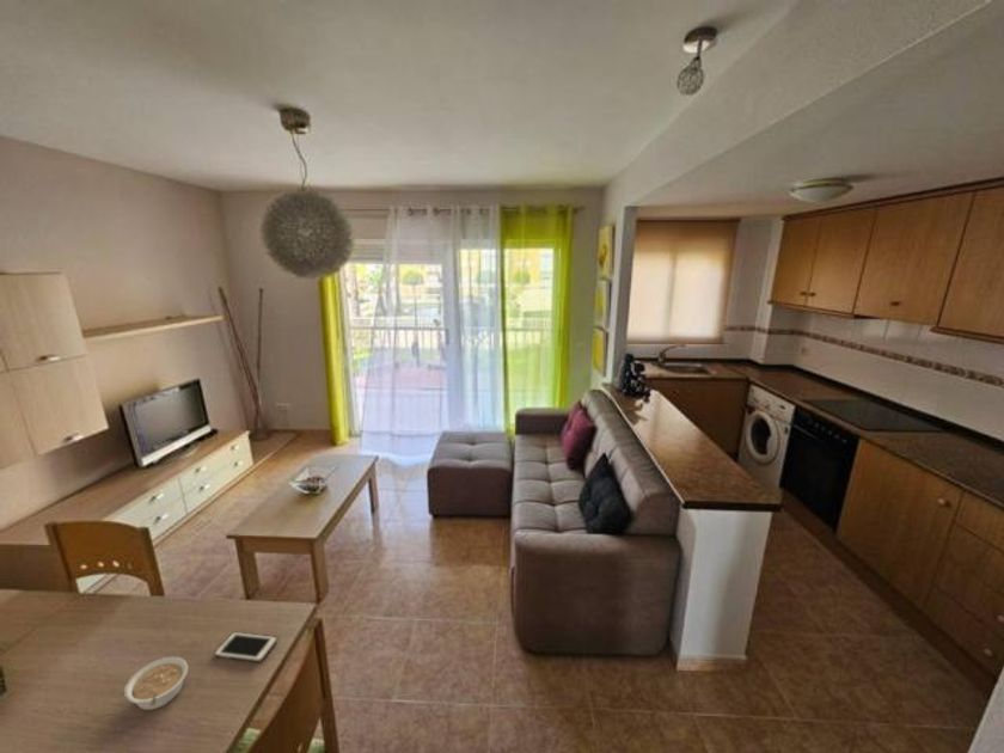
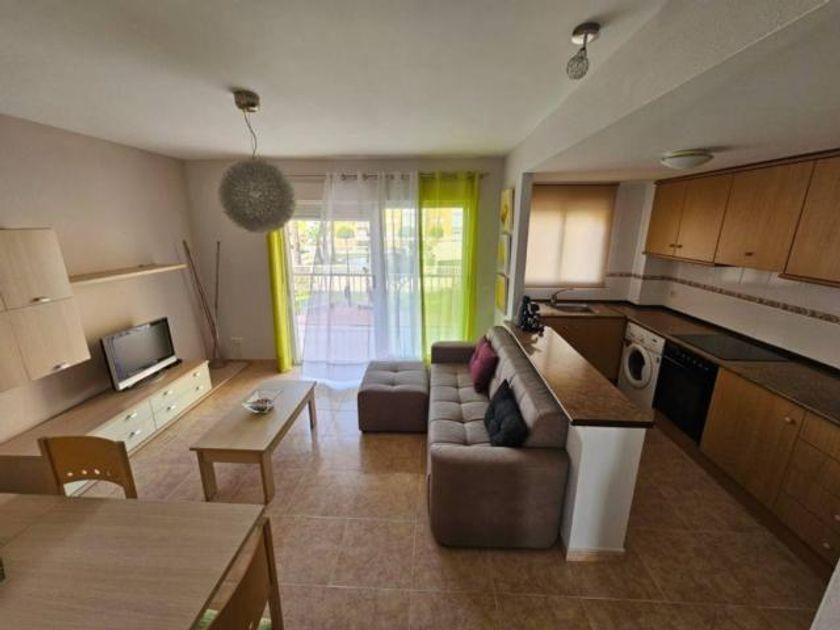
- cell phone (246, 647)
- legume (159, 685)
